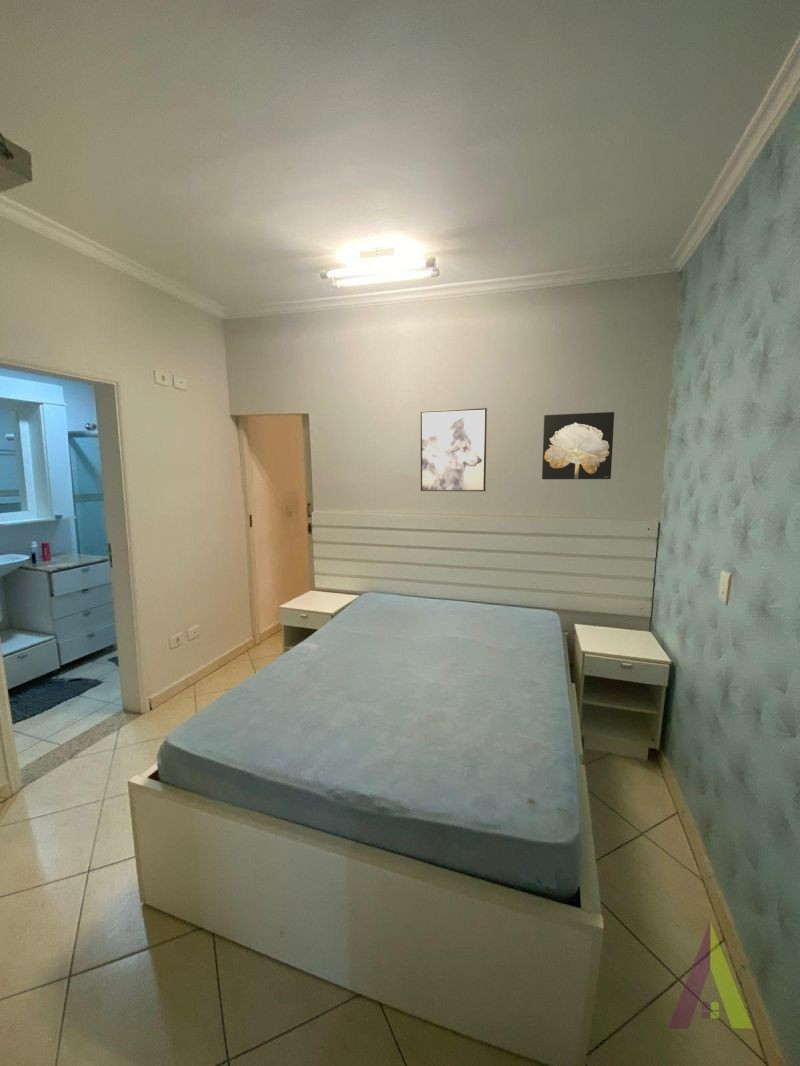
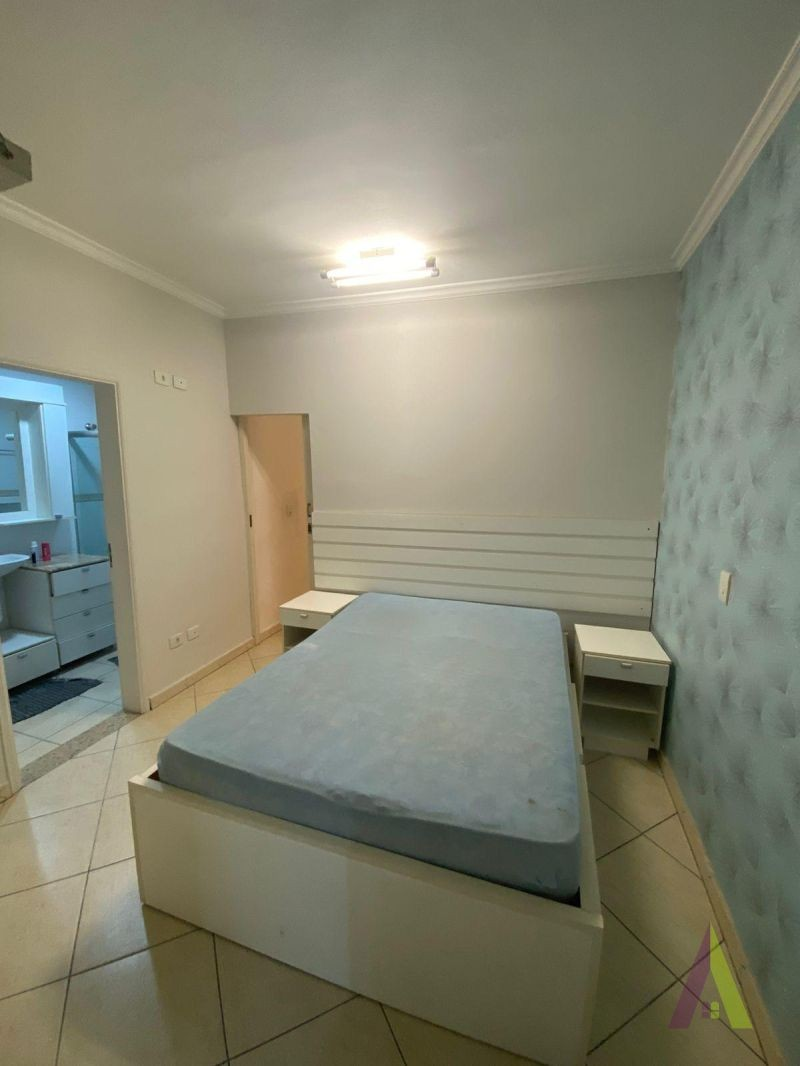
- wall art (576, 446)
- wall art (452, 451)
